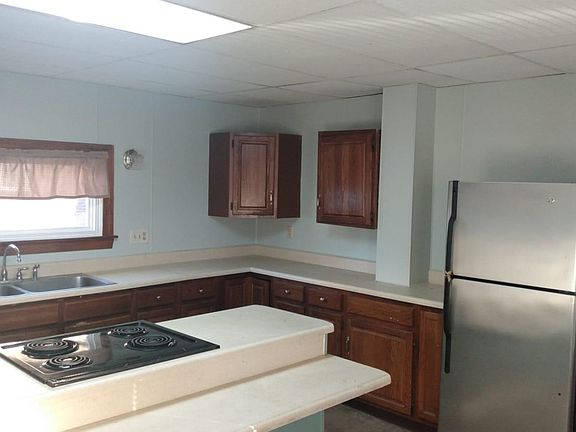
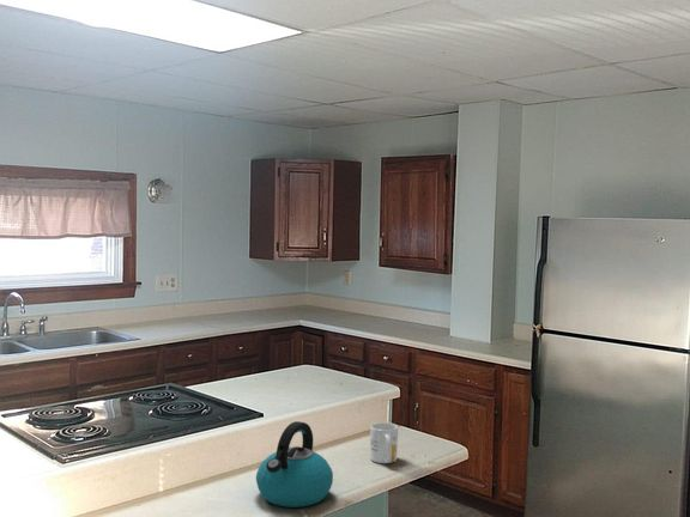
+ kettle (292, 461)
+ mug (386, 444)
